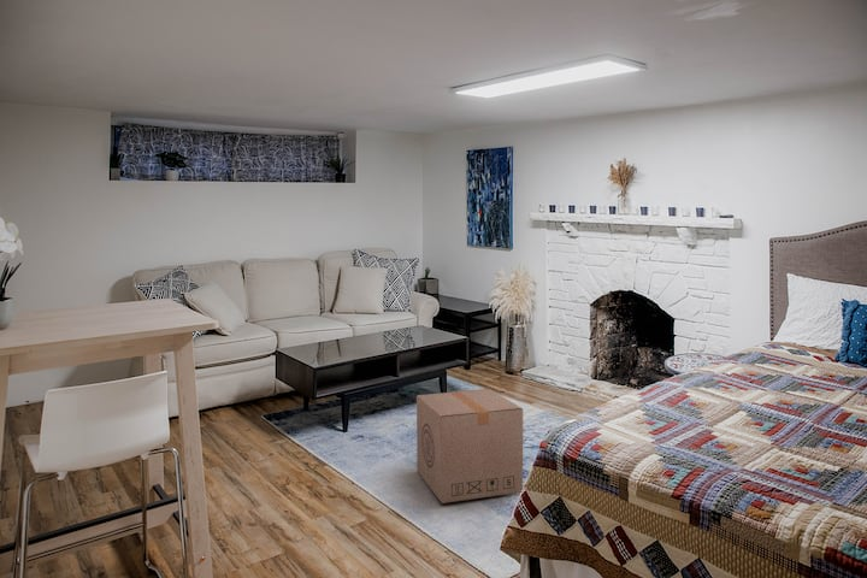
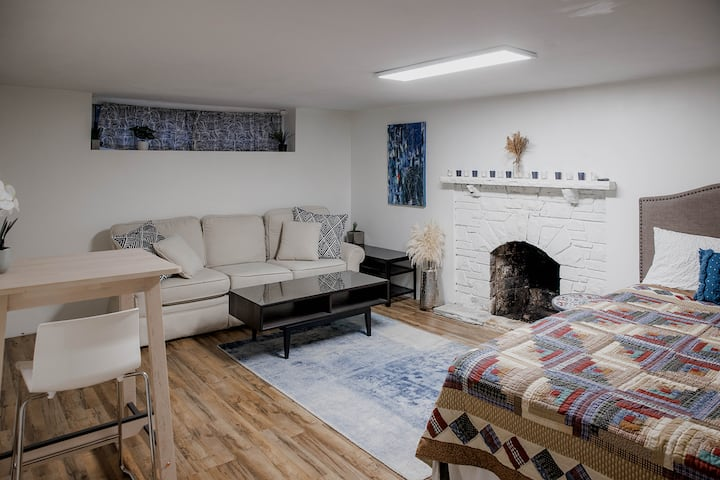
- cardboard box (467, 441)
